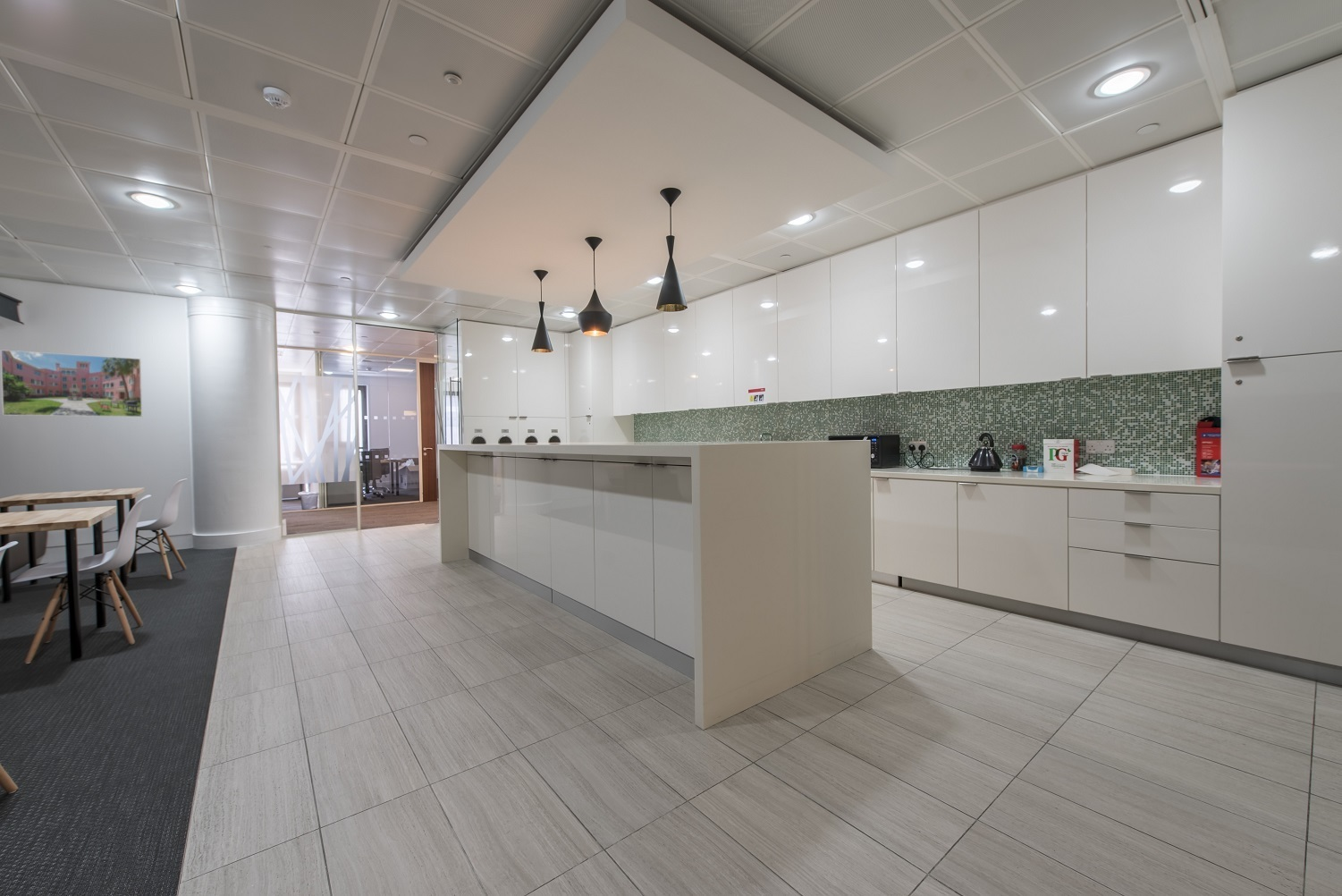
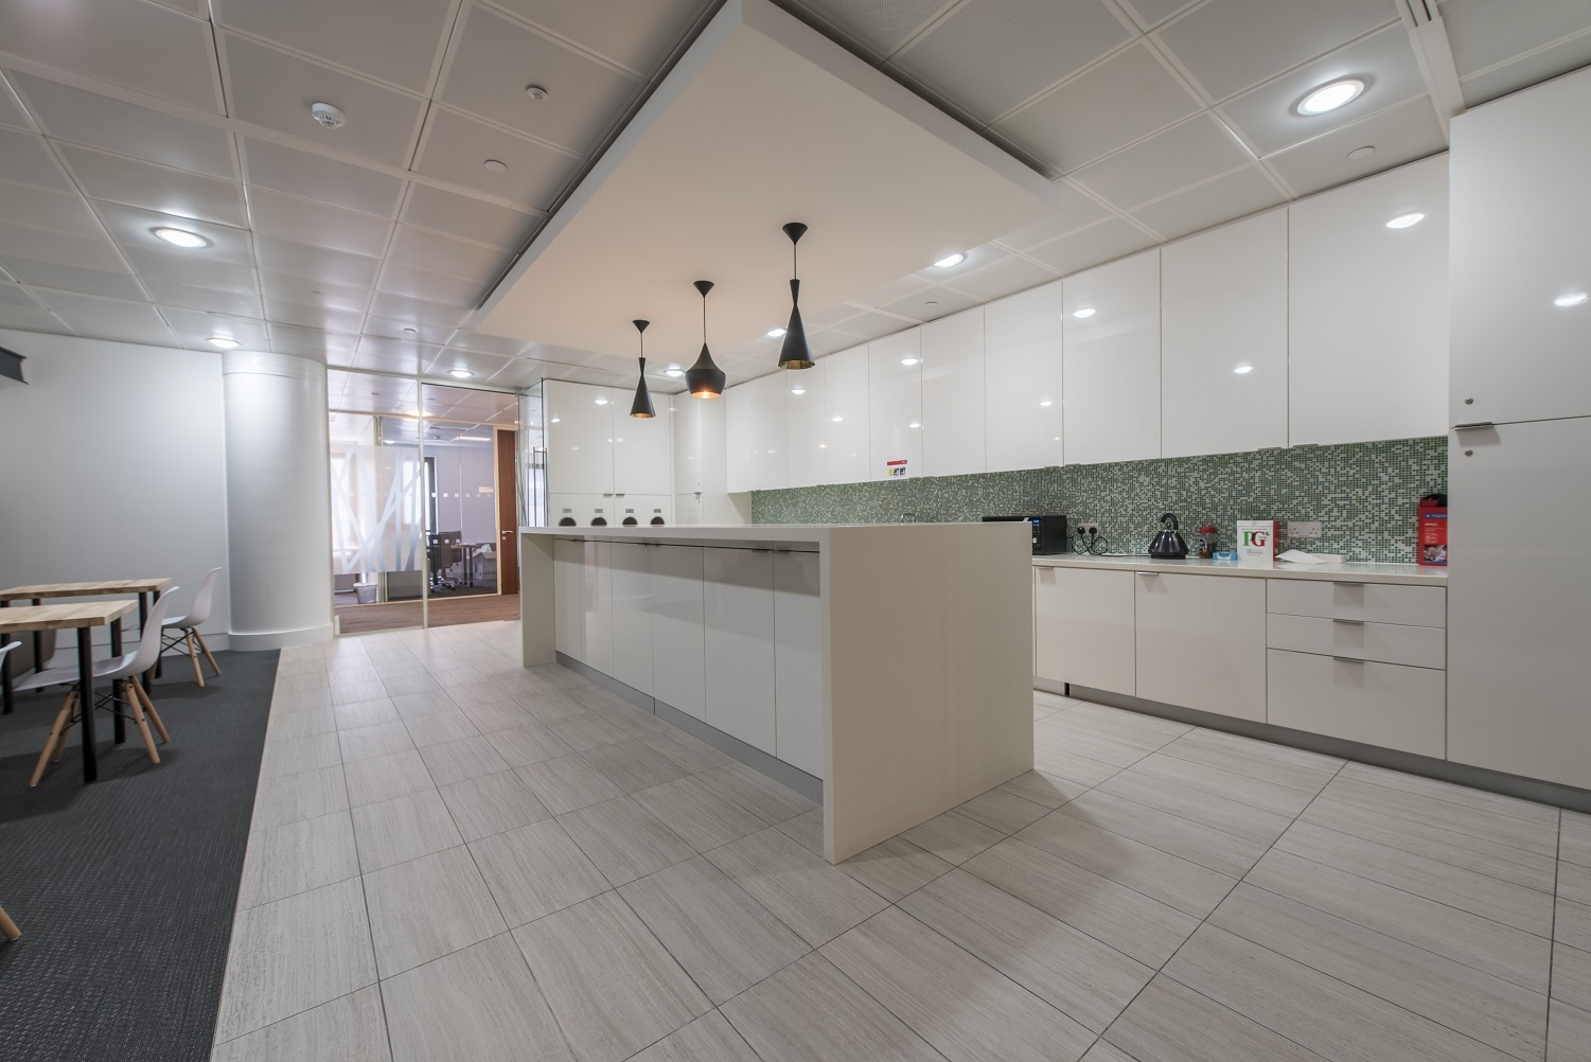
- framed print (75, 385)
